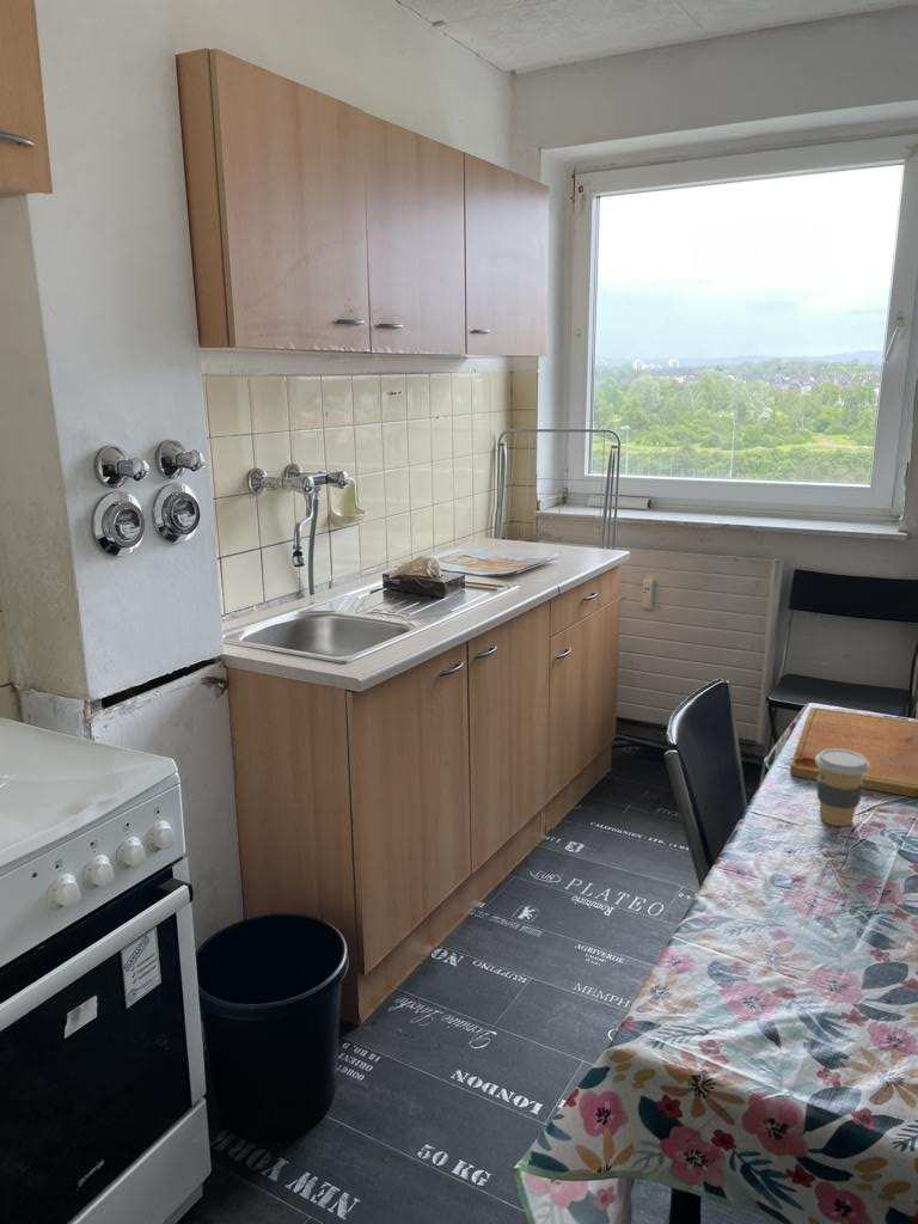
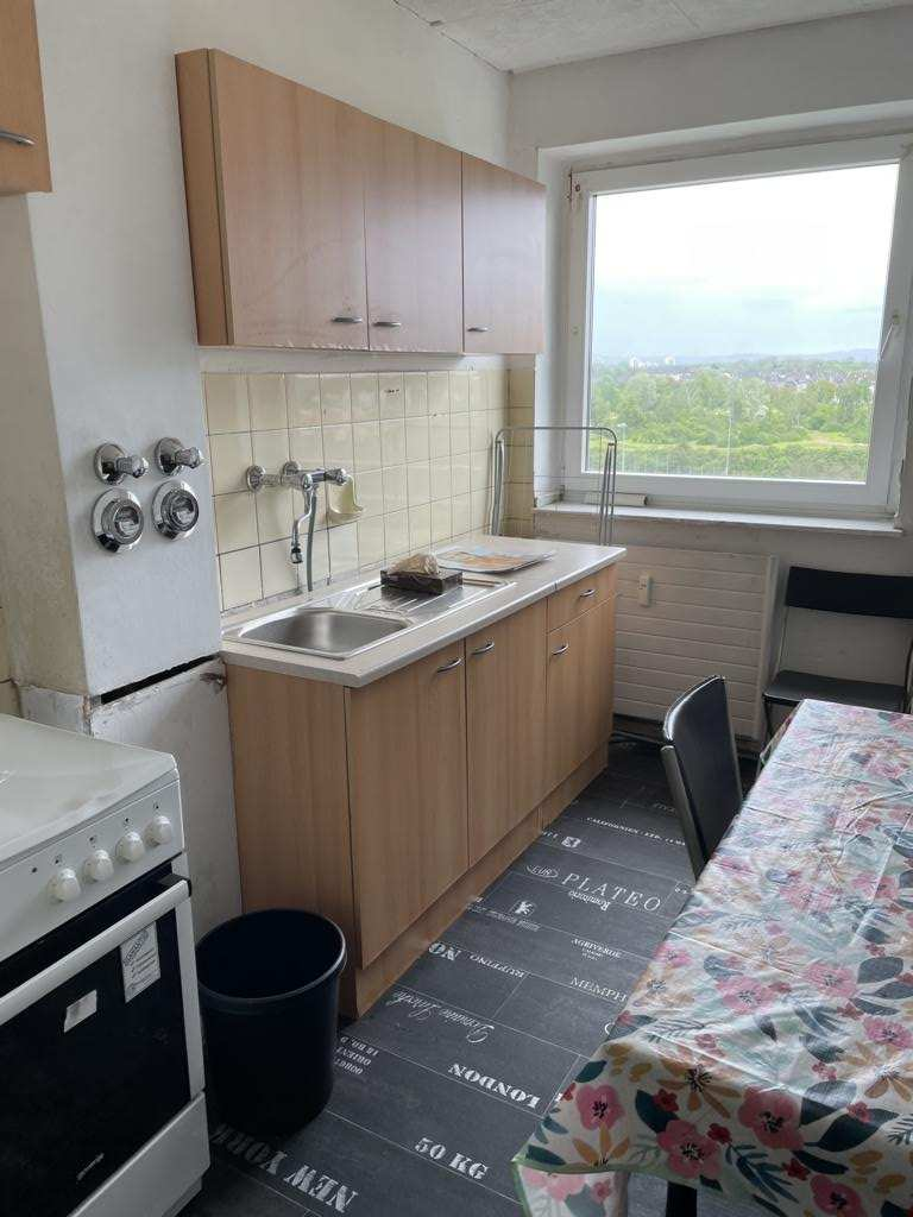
- coffee cup (839, 788)
- cutting board (864, 747)
